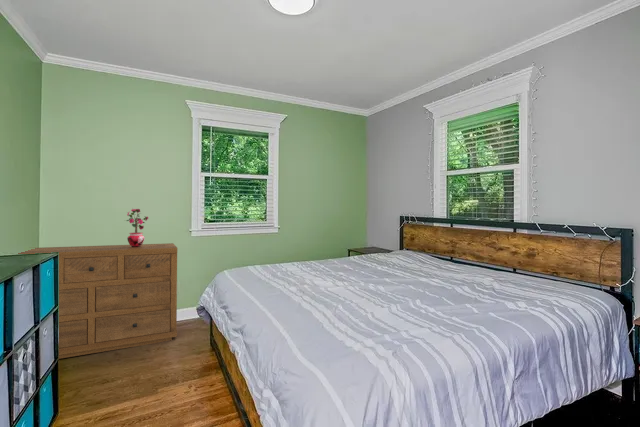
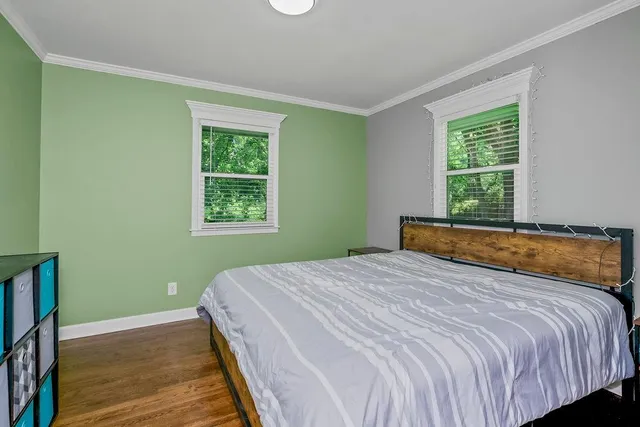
- dresser (94, 296)
- potted plant (135, 227)
